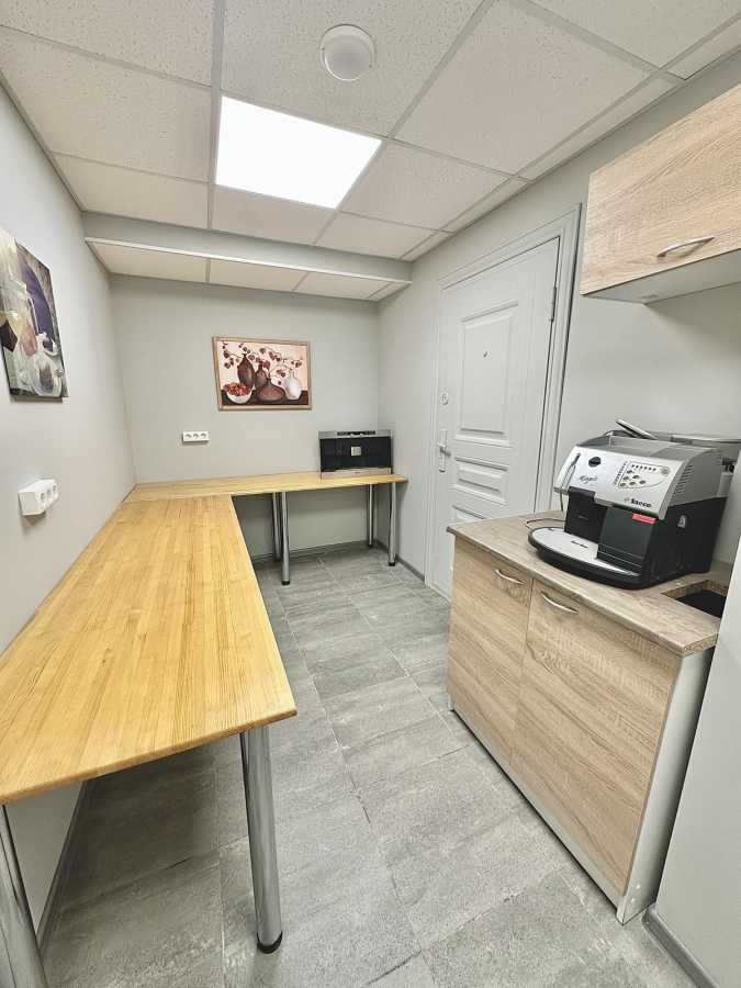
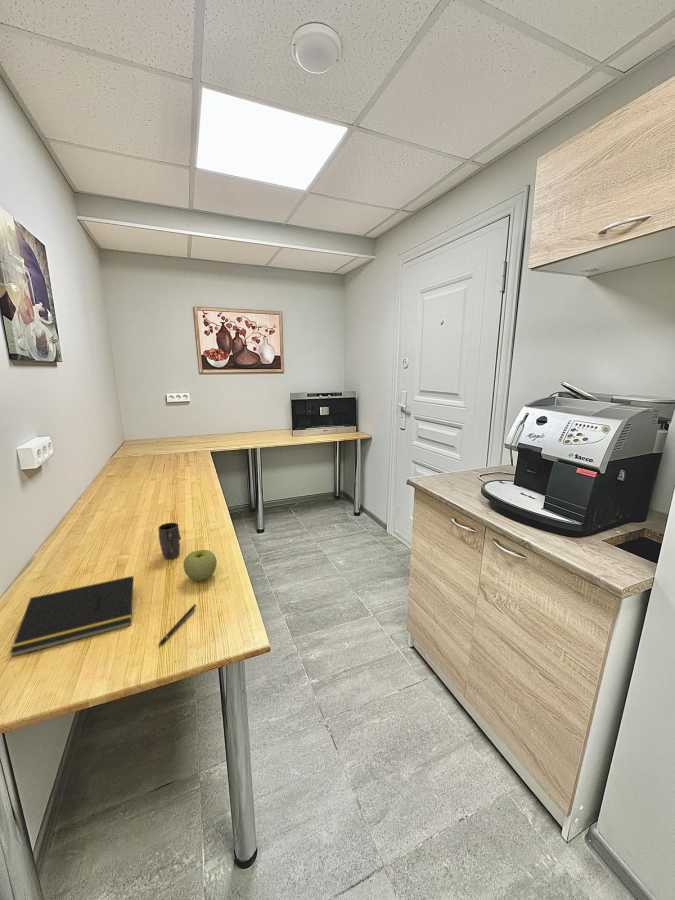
+ mug (169, 539)
+ notepad (80, 611)
+ pen (178, 624)
+ apple (200, 565)
